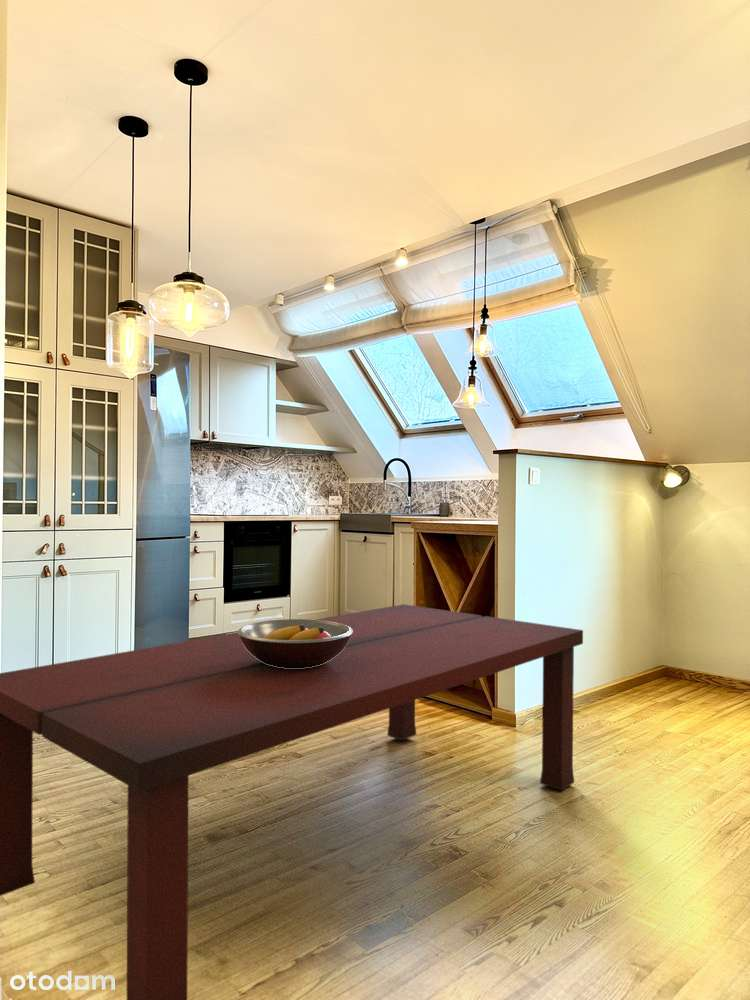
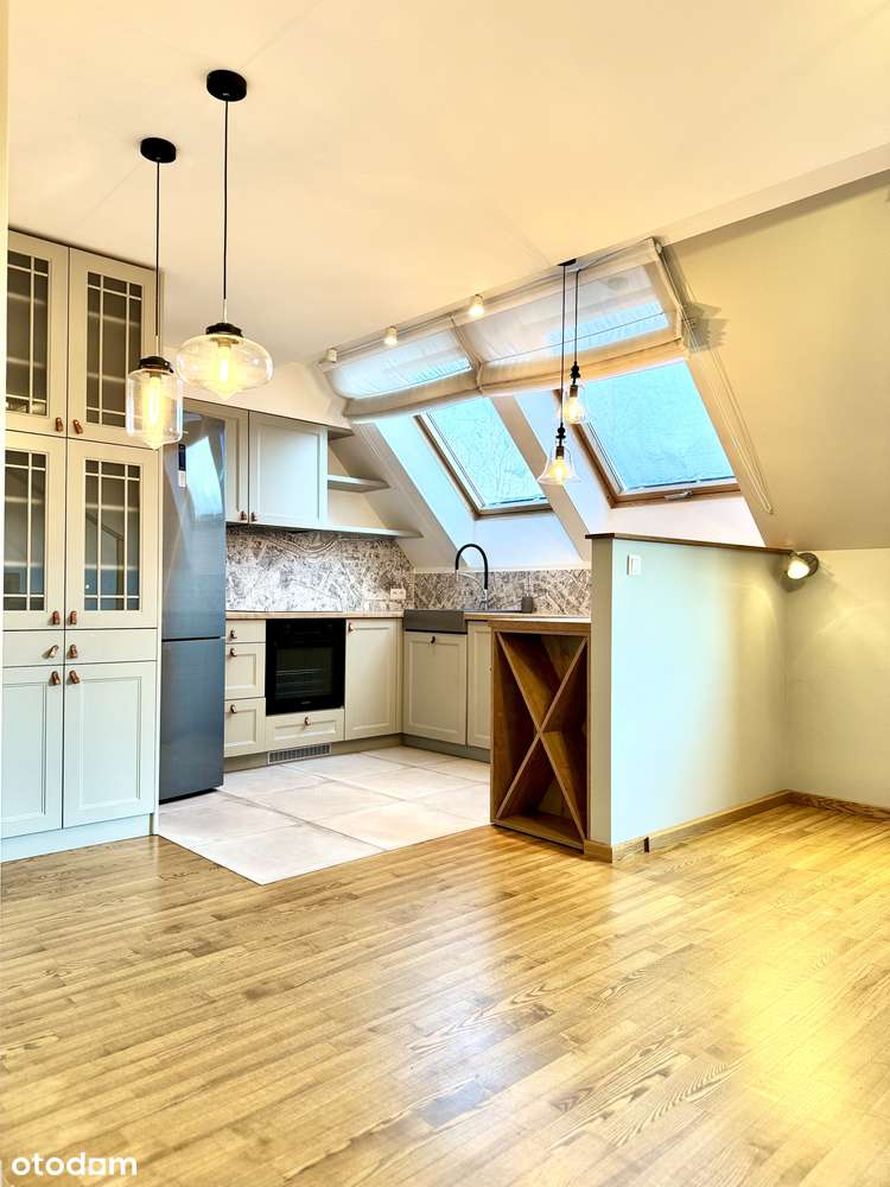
- dining table (325, 729)
- fruit bowl (295, 640)
